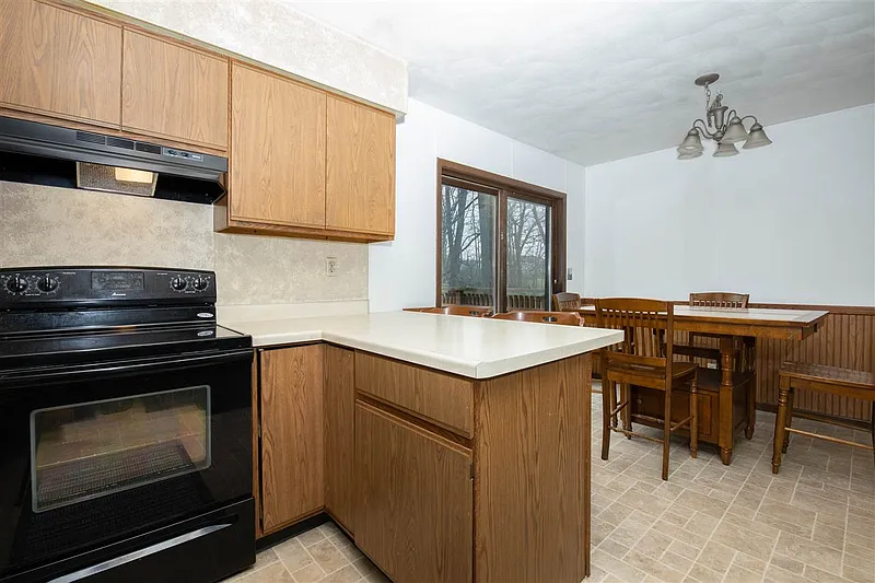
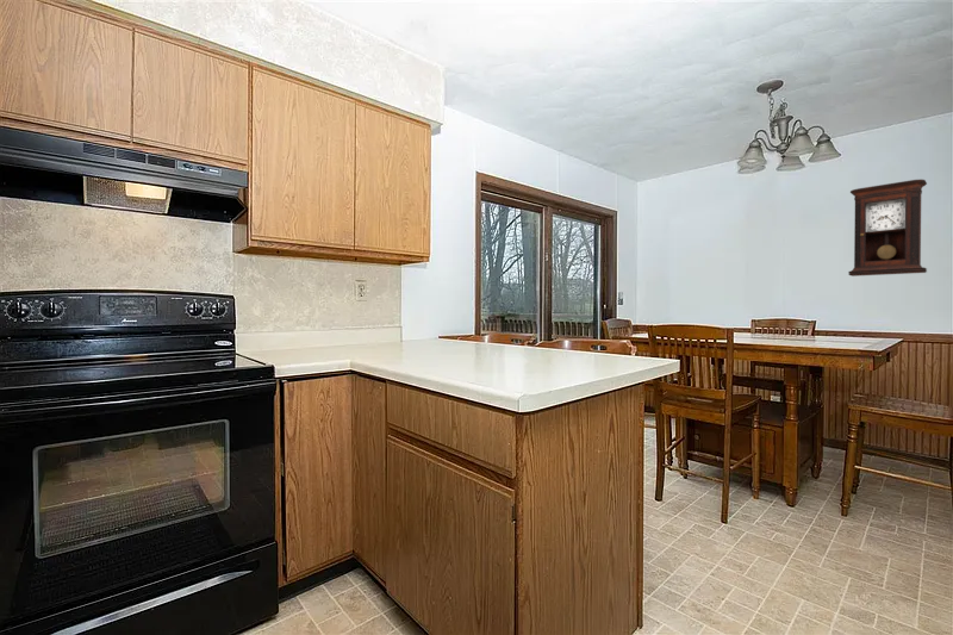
+ pendulum clock (885, 230)
